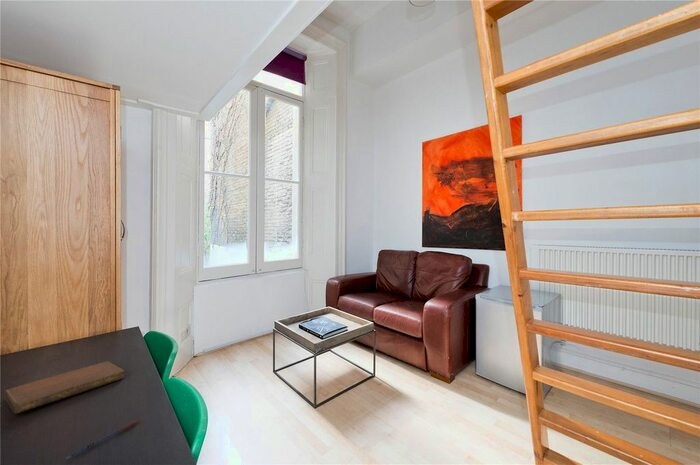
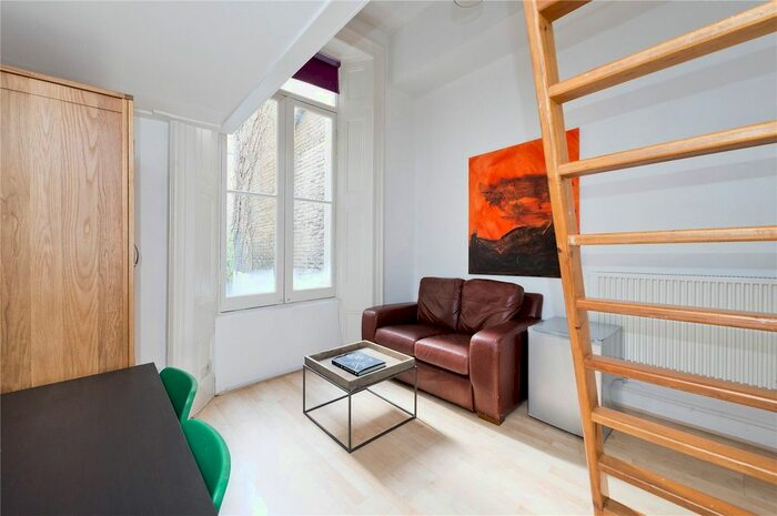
- pen (104, 438)
- notebook (68, 383)
